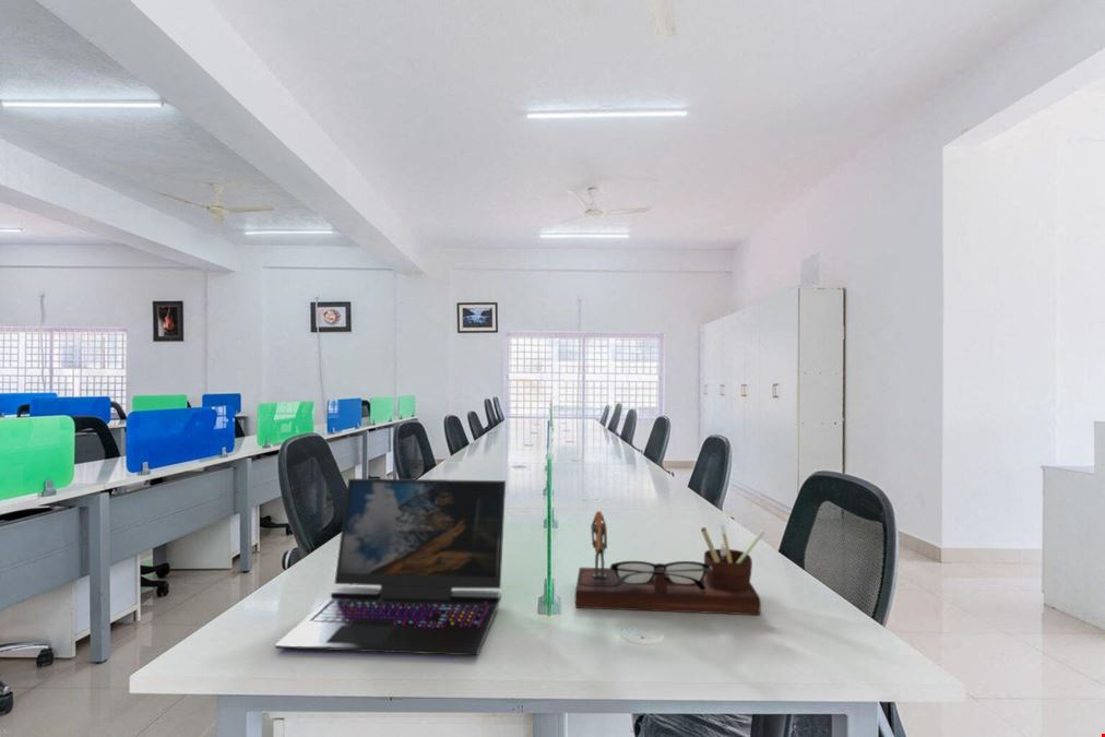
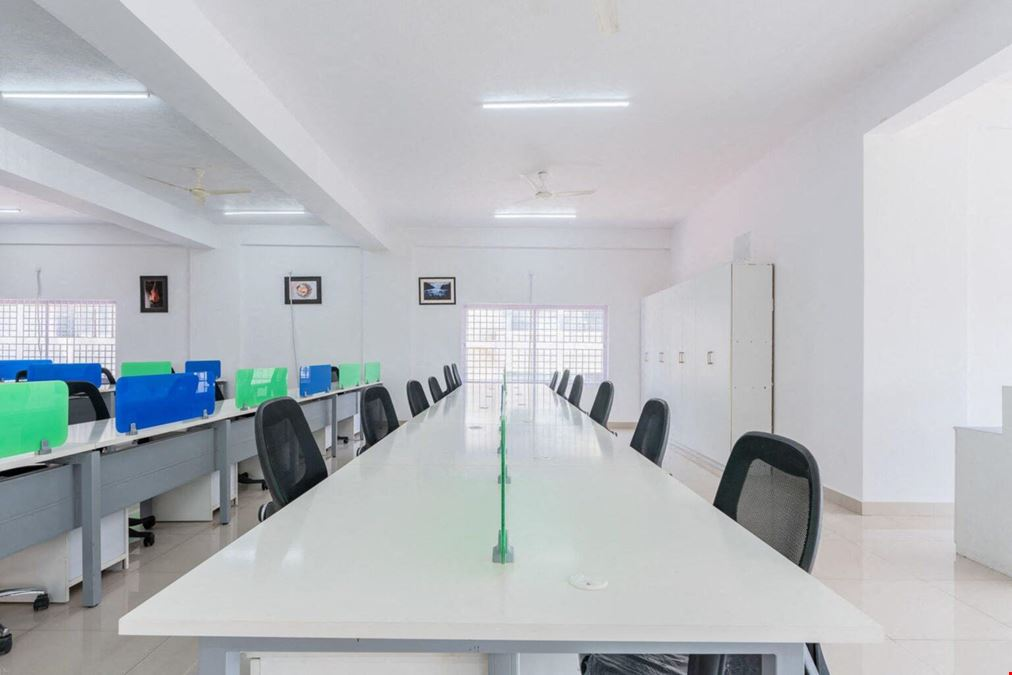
- desk organizer (670, 562)
- laptop (404, 557)
